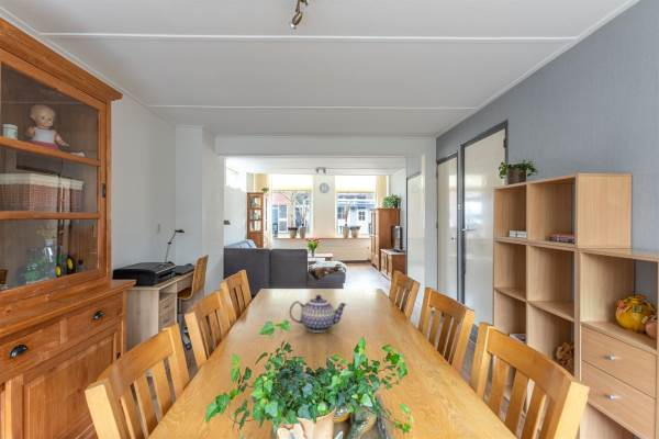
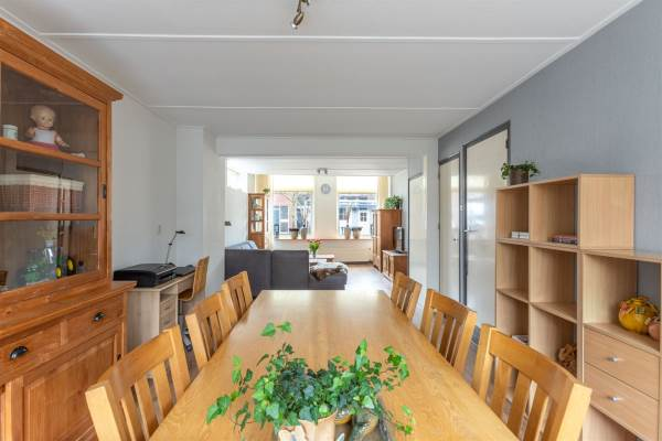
- teapot (317, 312)
